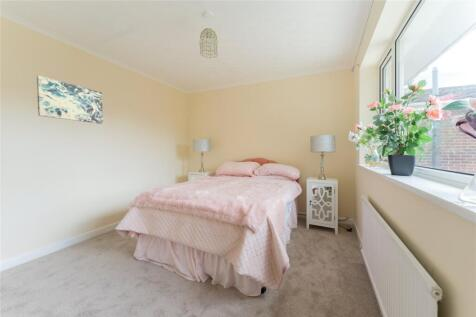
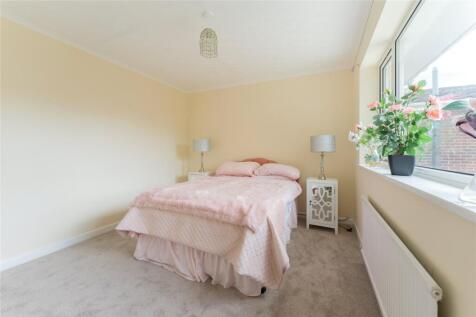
- wall art (73, 102)
